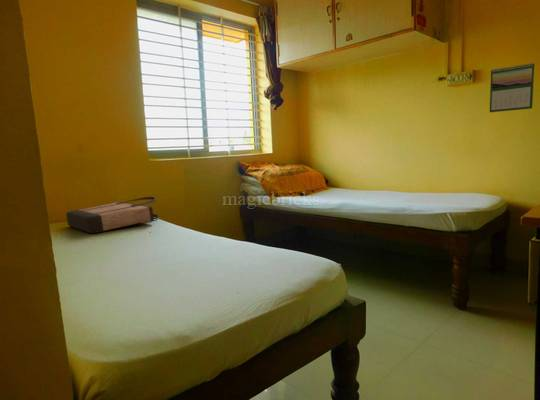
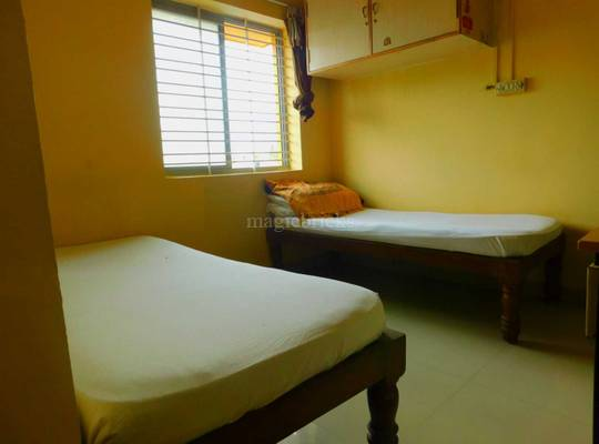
- shopping bag (118, 212)
- calendar (511, 87)
